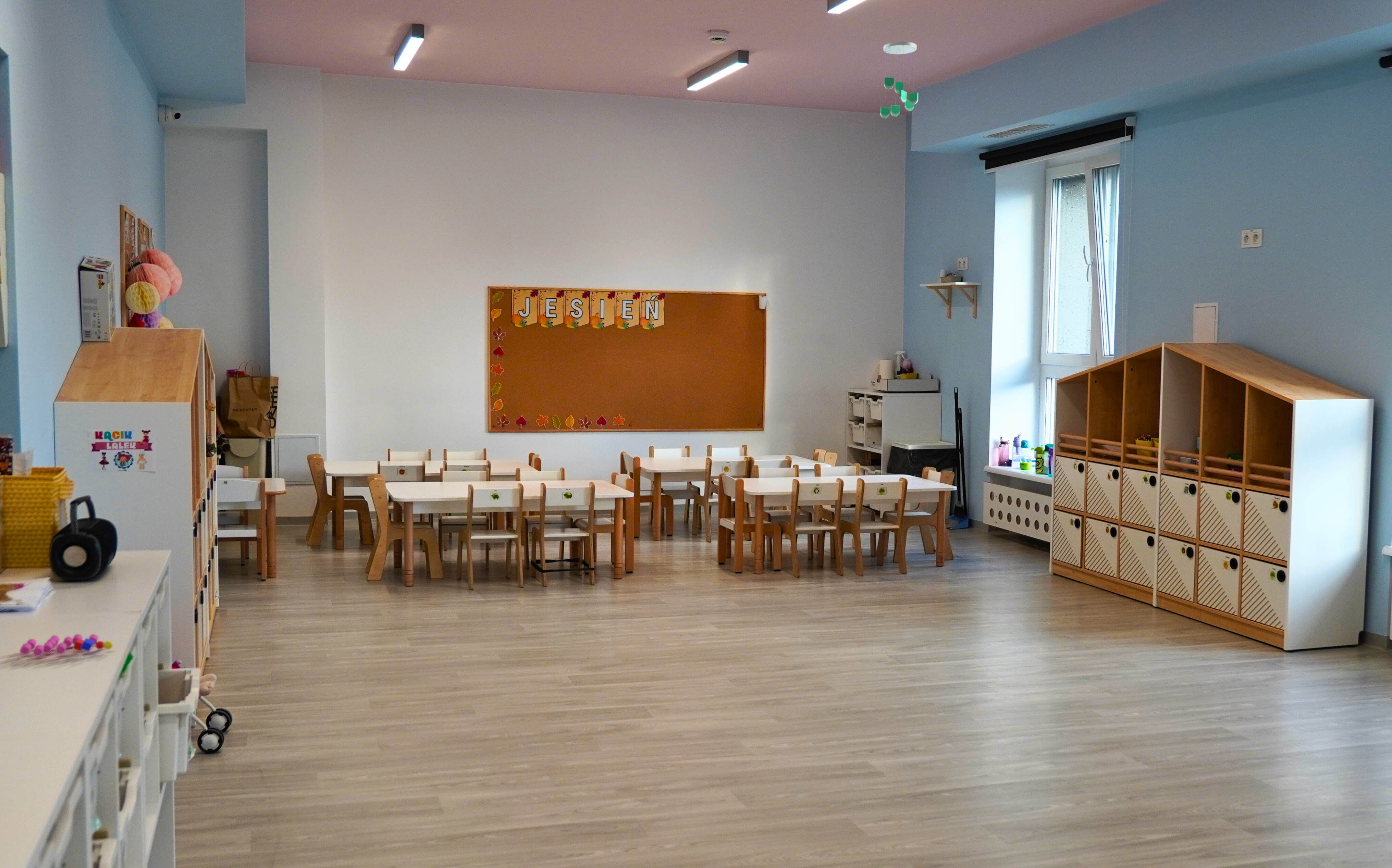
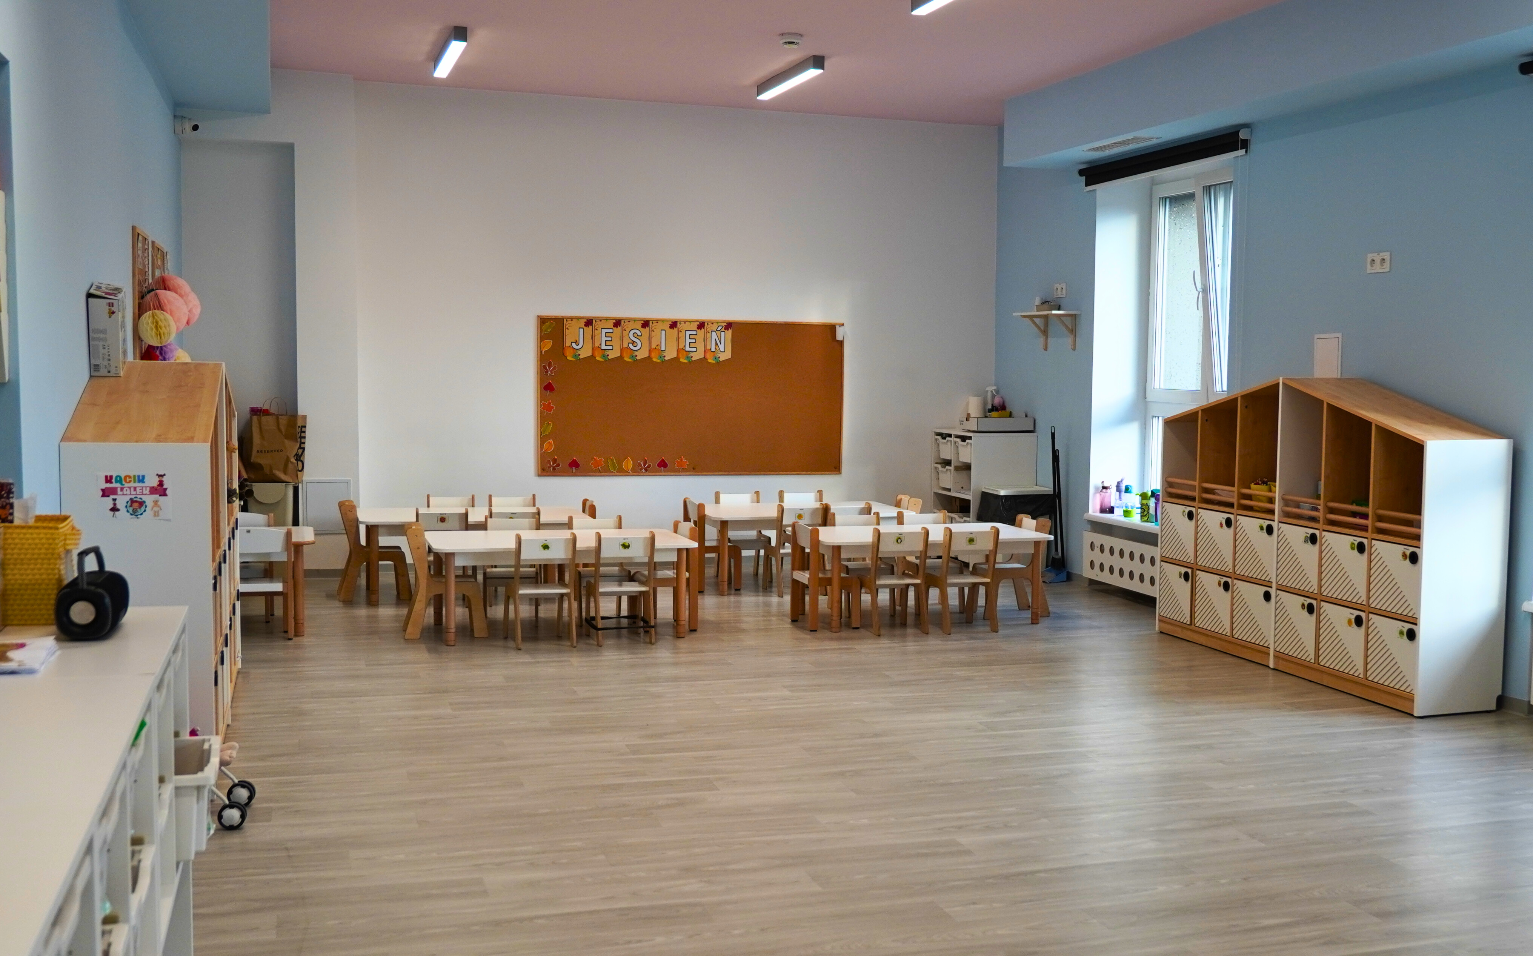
- toy blocks (67, 642)
- ceiling mobile (899, 81)
